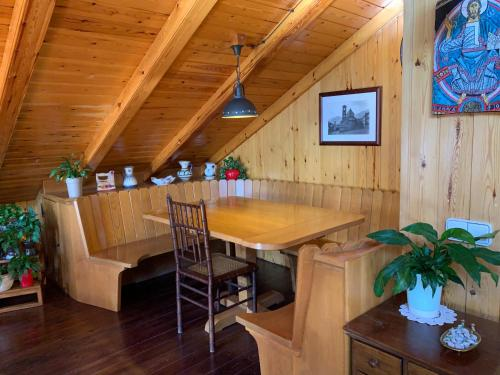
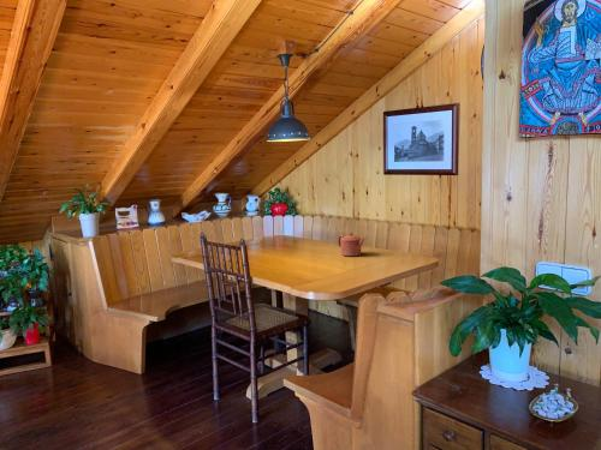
+ teapot (351, 242)
